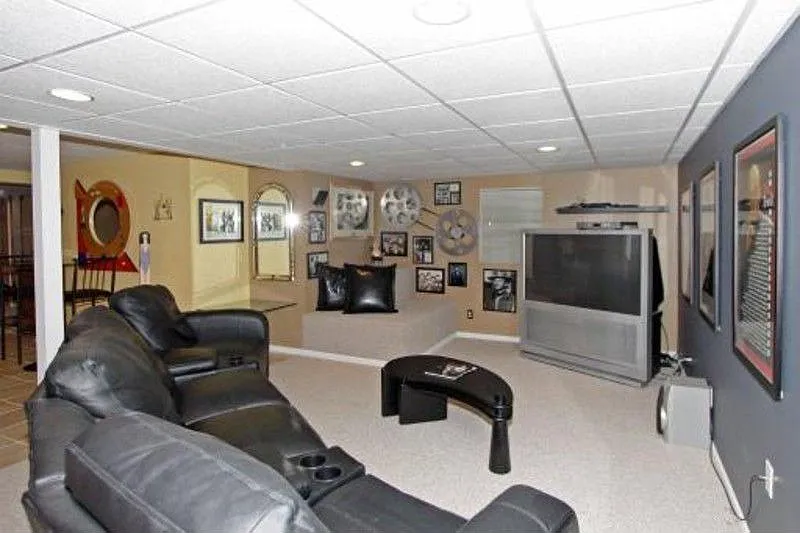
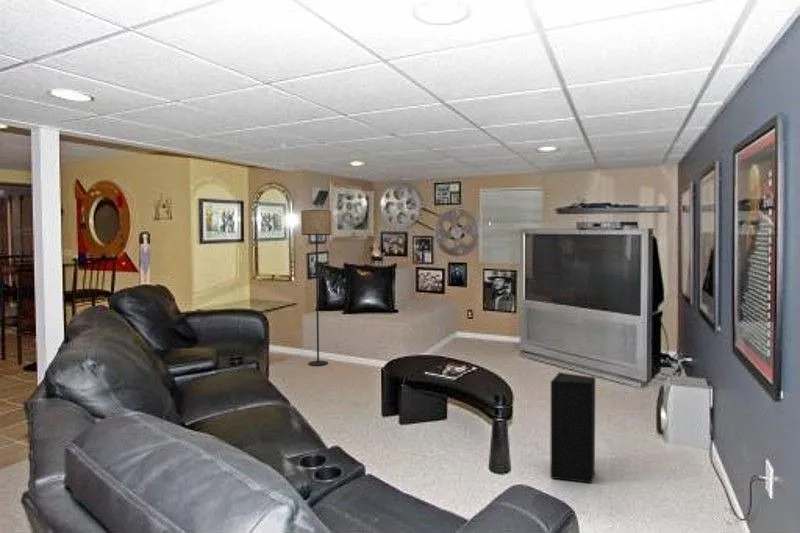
+ speaker (573, 426)
+ floor lamp (317, 287)
